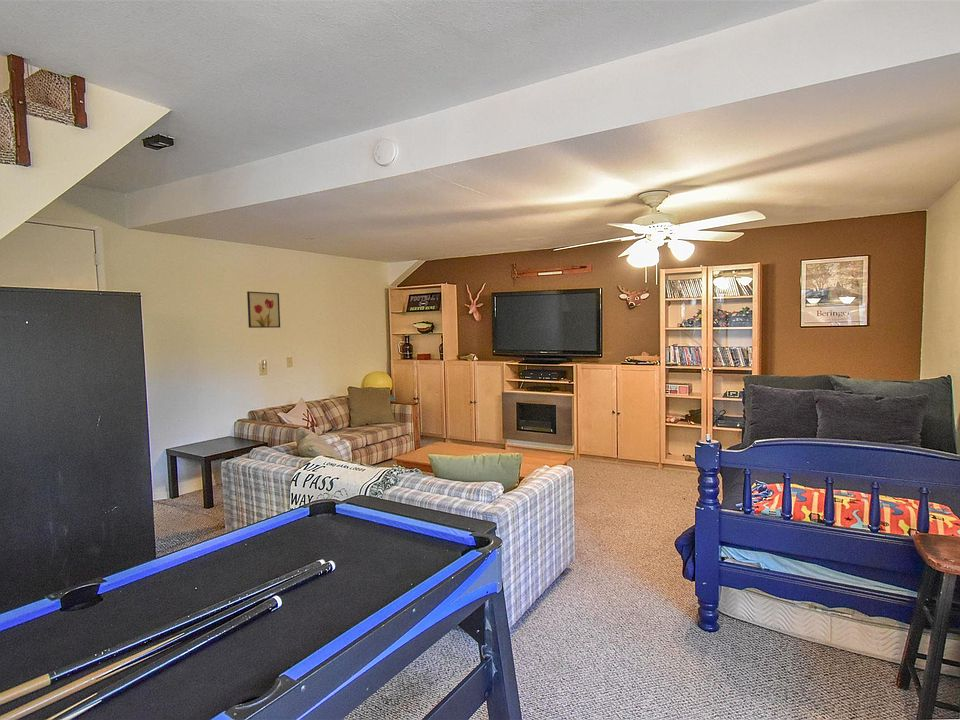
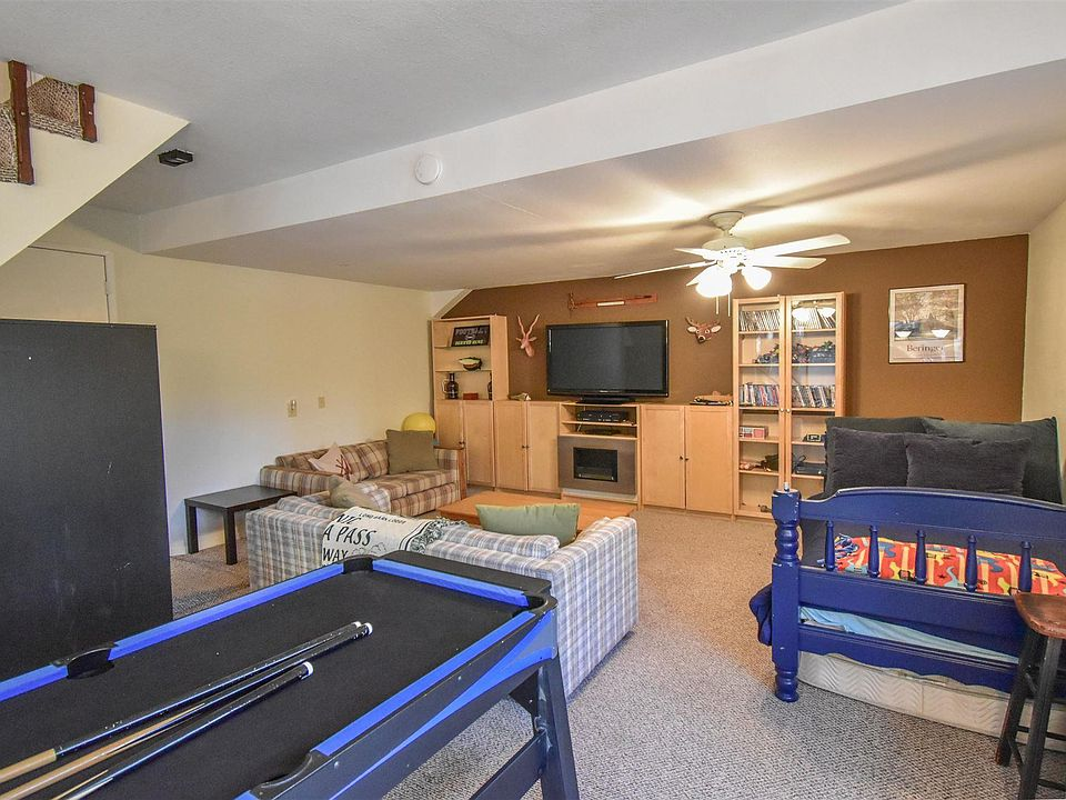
- wall art (263, 310)
